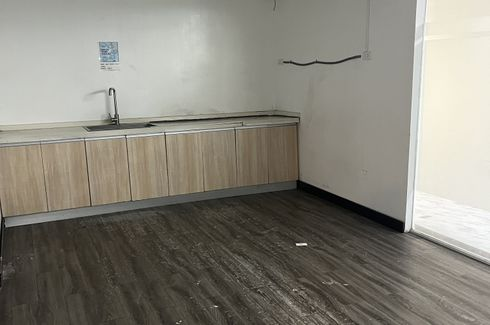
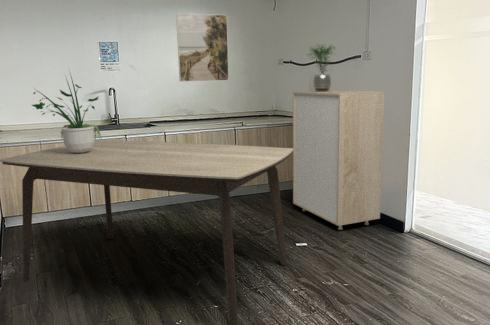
+ dining table (154, 189)
+ storage cabinet (335, 155)
+ potted plant (63, 109)
+ potted plant (321, 67)
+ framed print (203, 48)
